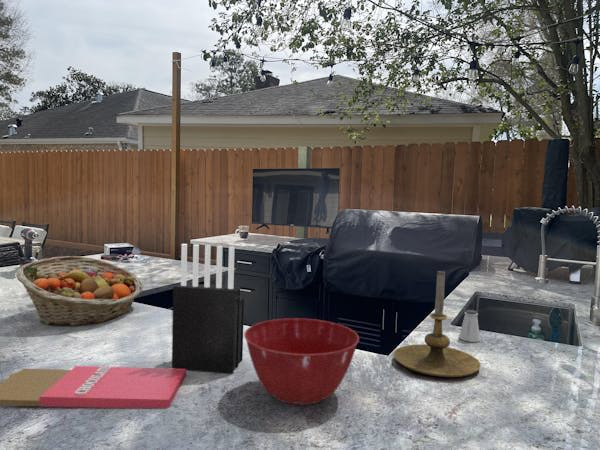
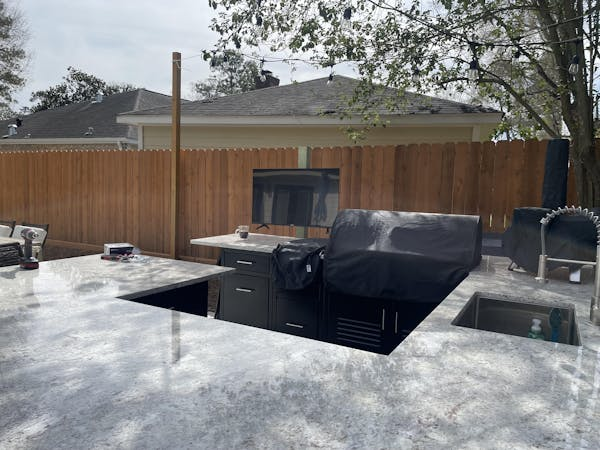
- fruit basket (83, 288)
- mixing bowl (300, 363)
- knife block (210, 304)
- cutting board (76, 385)
- saltshaker (470, 324)
- candle holder (438, 317)
